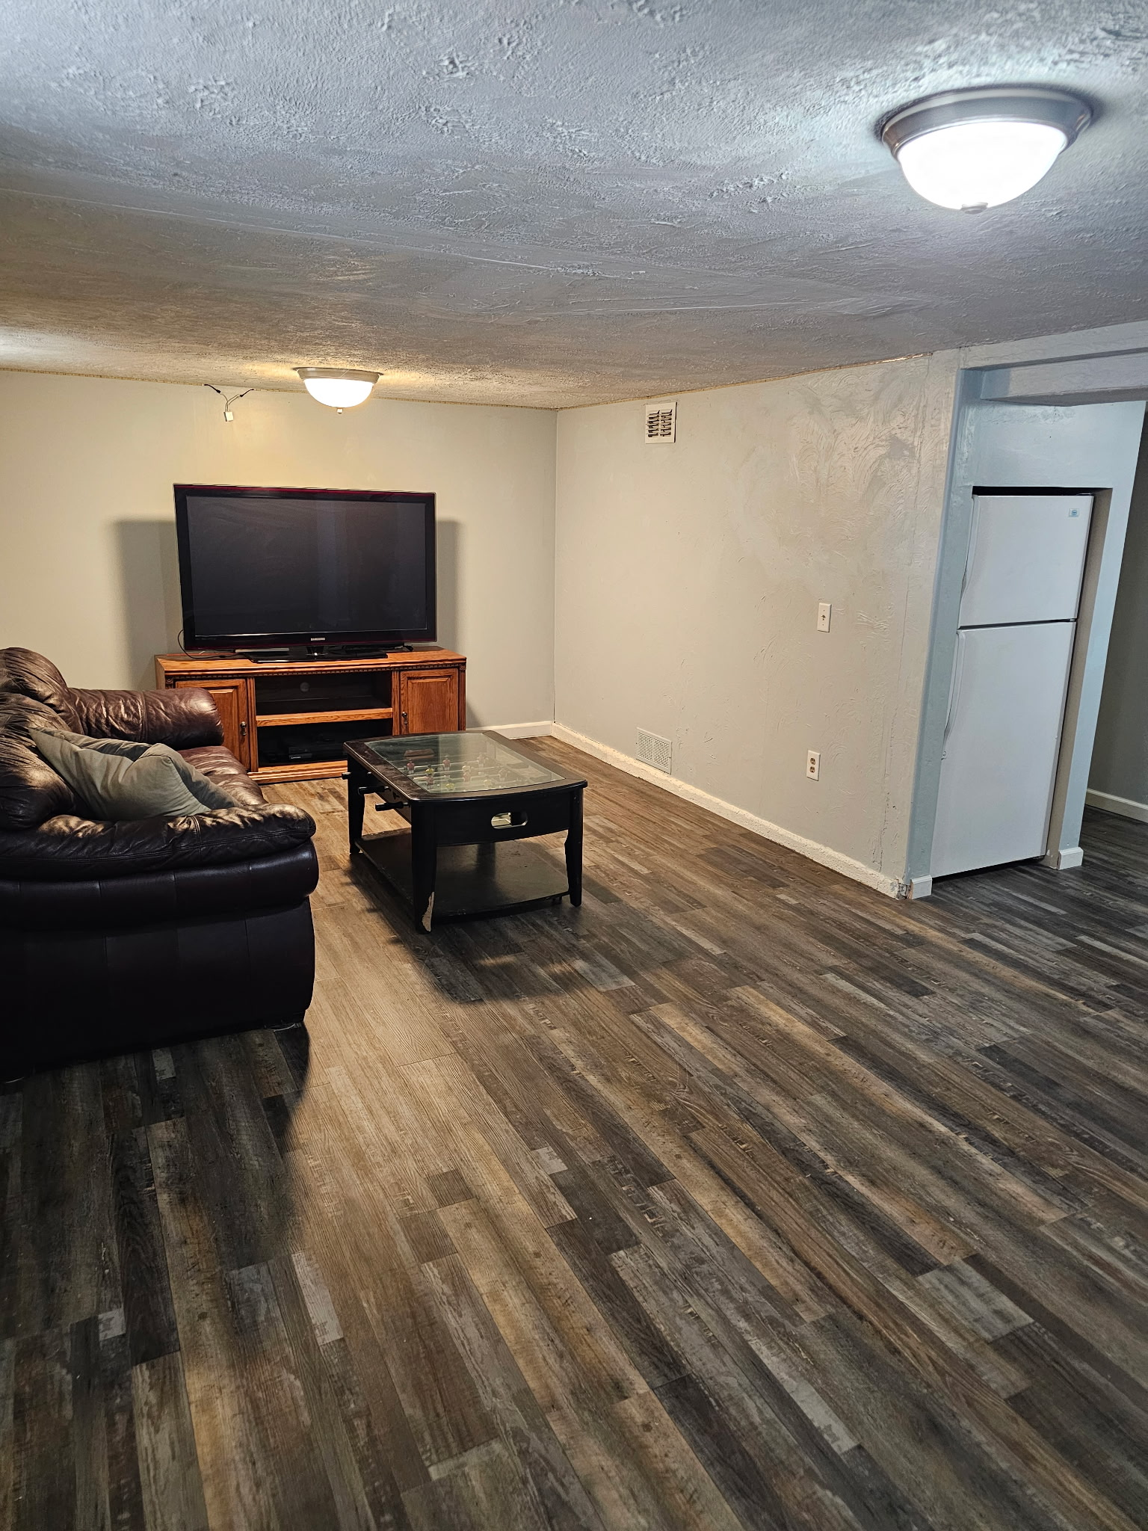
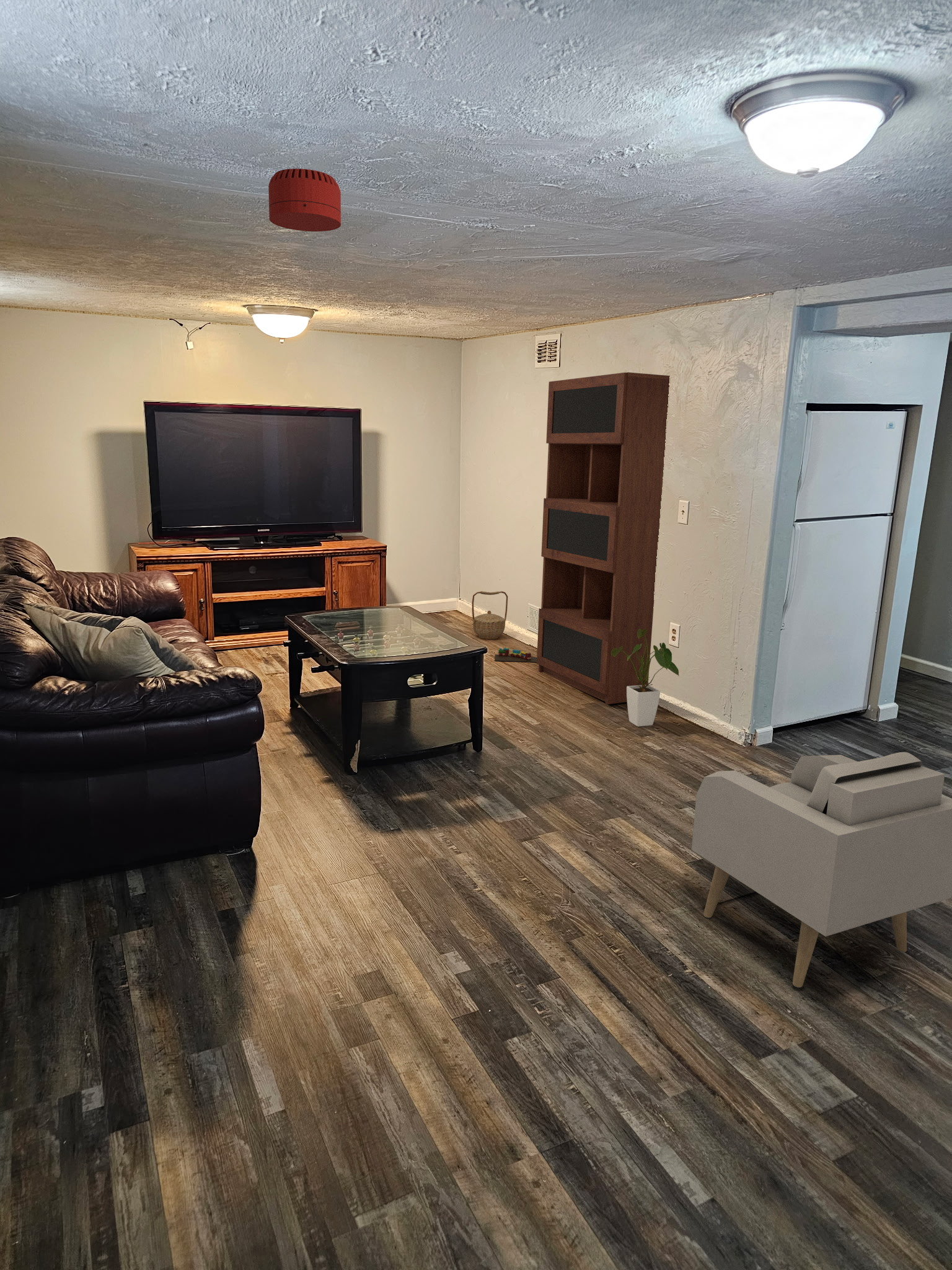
+ basket (489, 614)
+ house plant (638, 679)
+ smoke detector (305, 200)
+ armchair (818, 842)
+ toy train (516, 652)
+ bookcase (597, 538)
